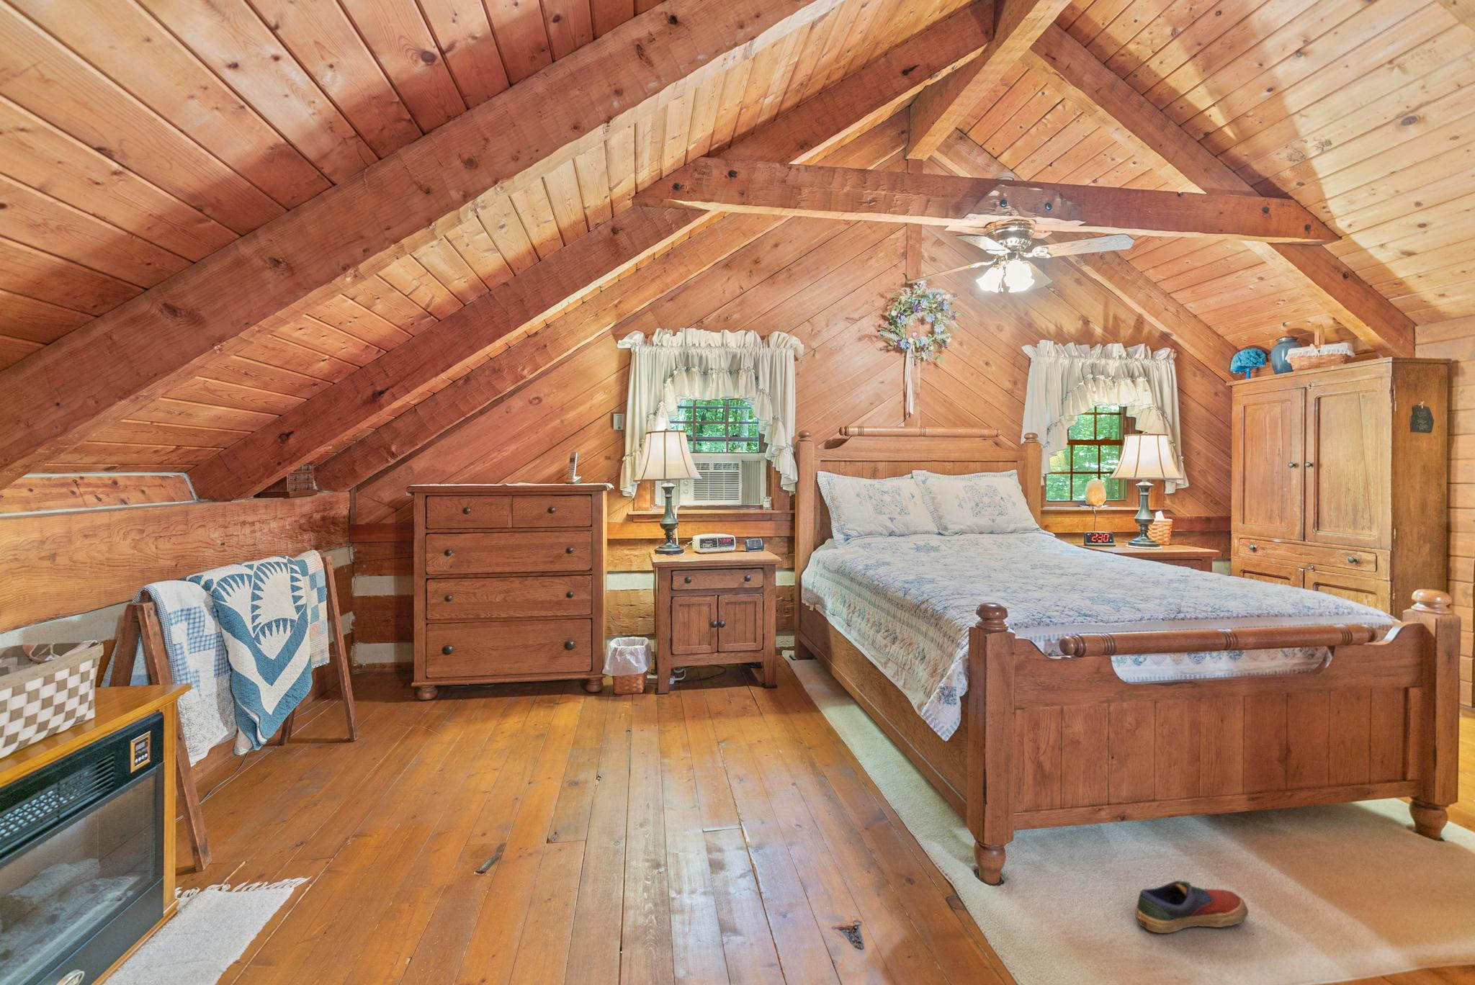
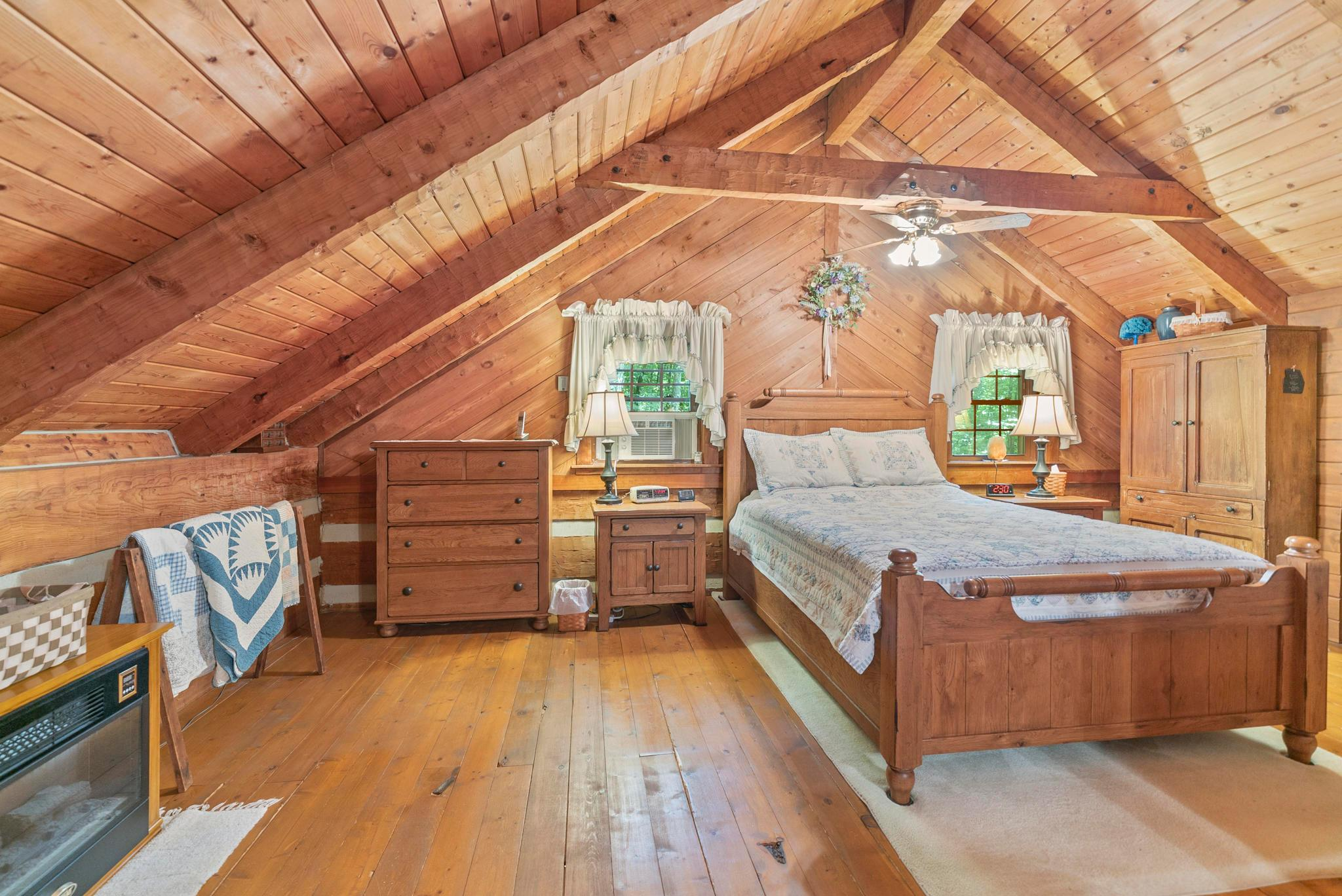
- shoe (1188, 899)
